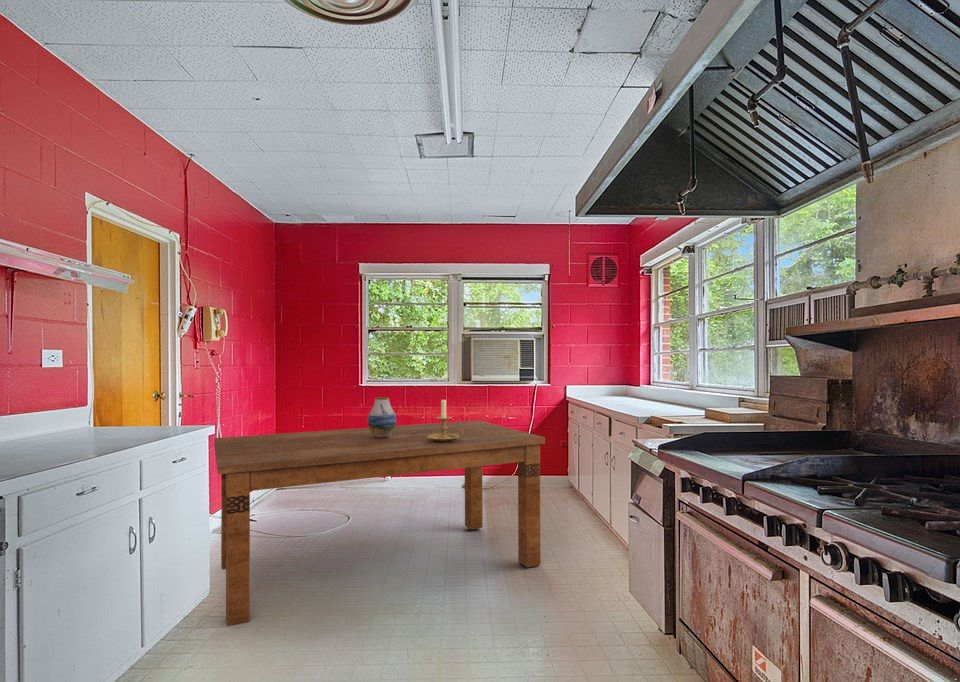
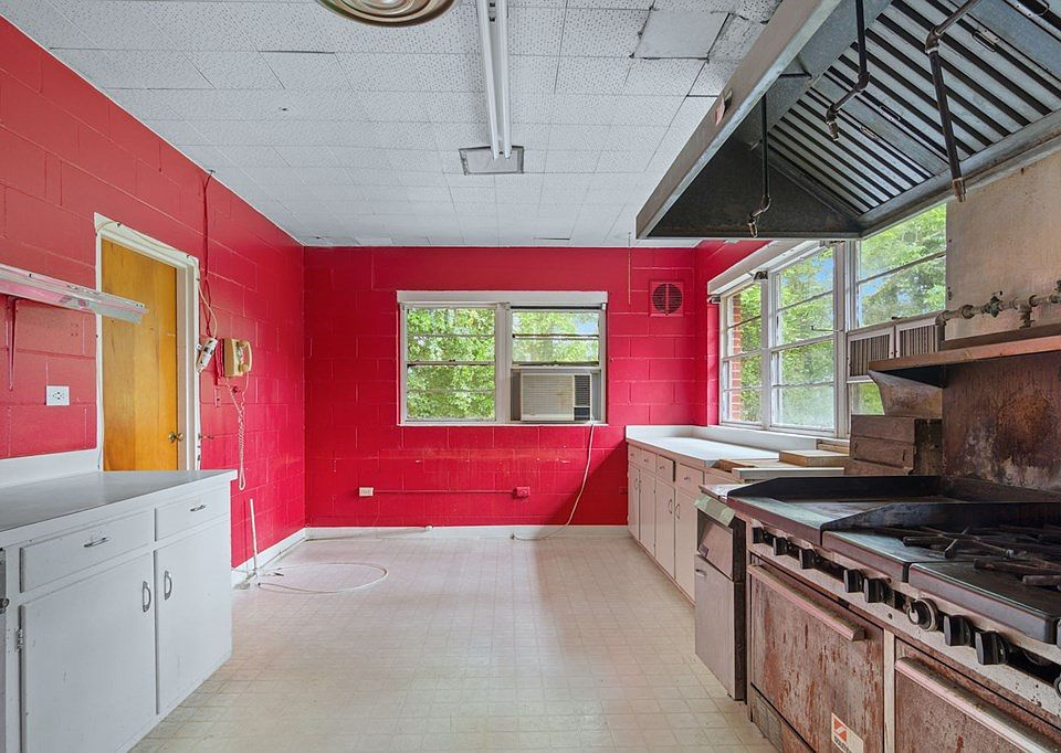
- vase (382, 417)
- candle holder (443, 419)
- dining table (375, 477)
